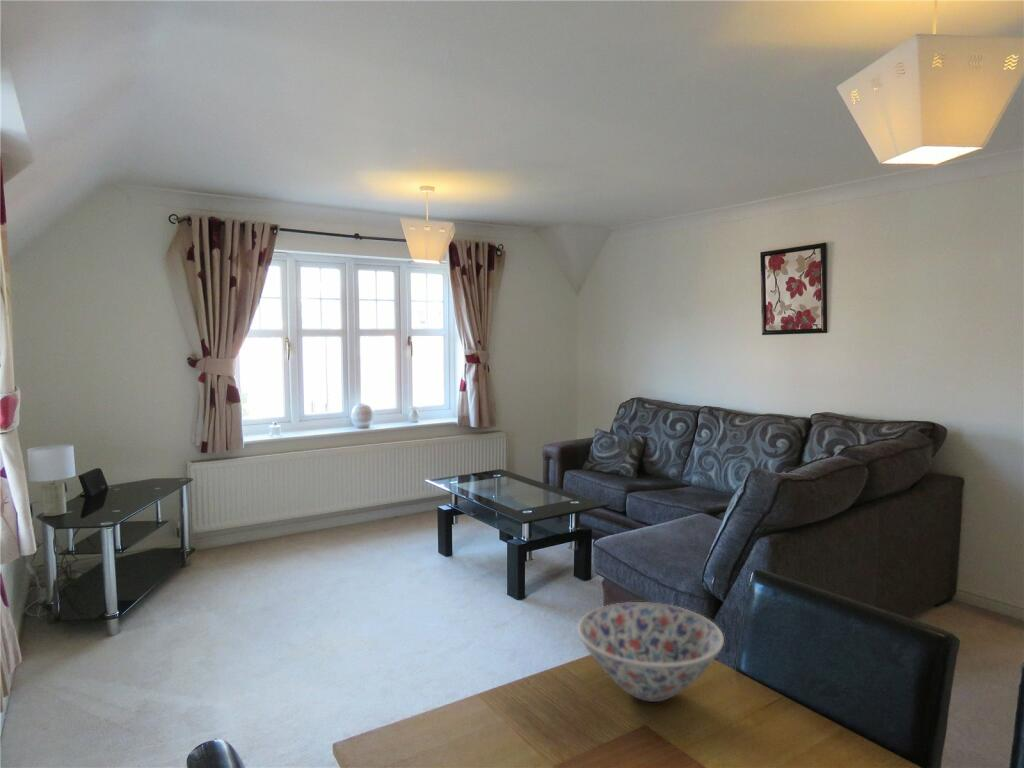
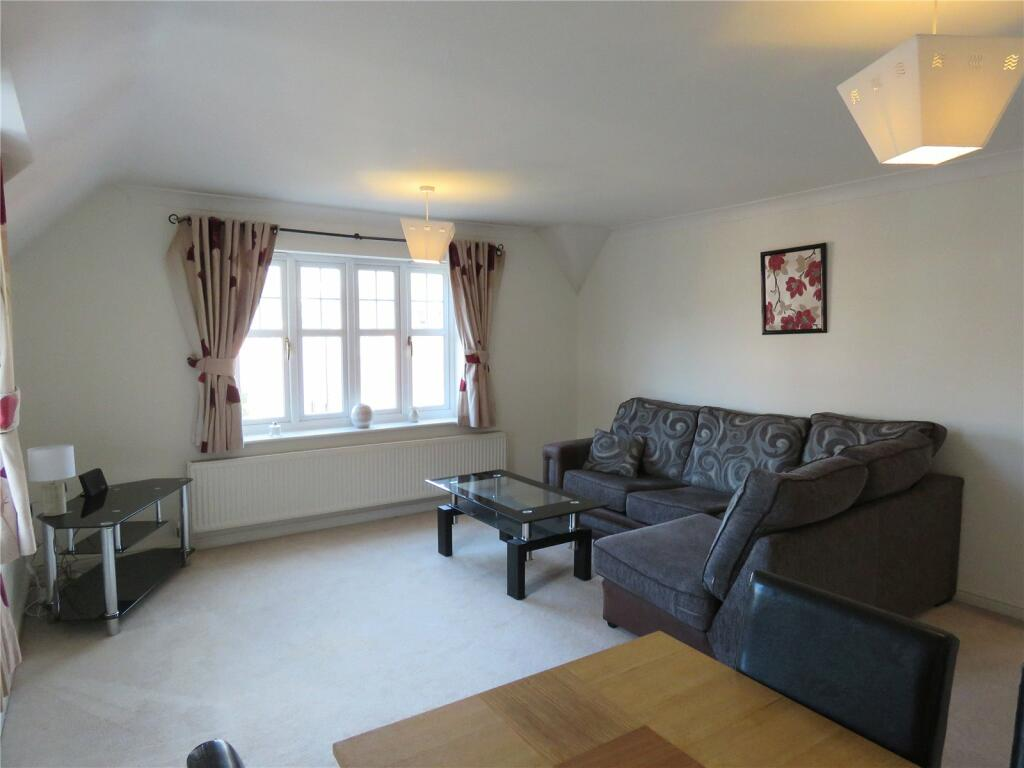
- bowl (649, 661)
